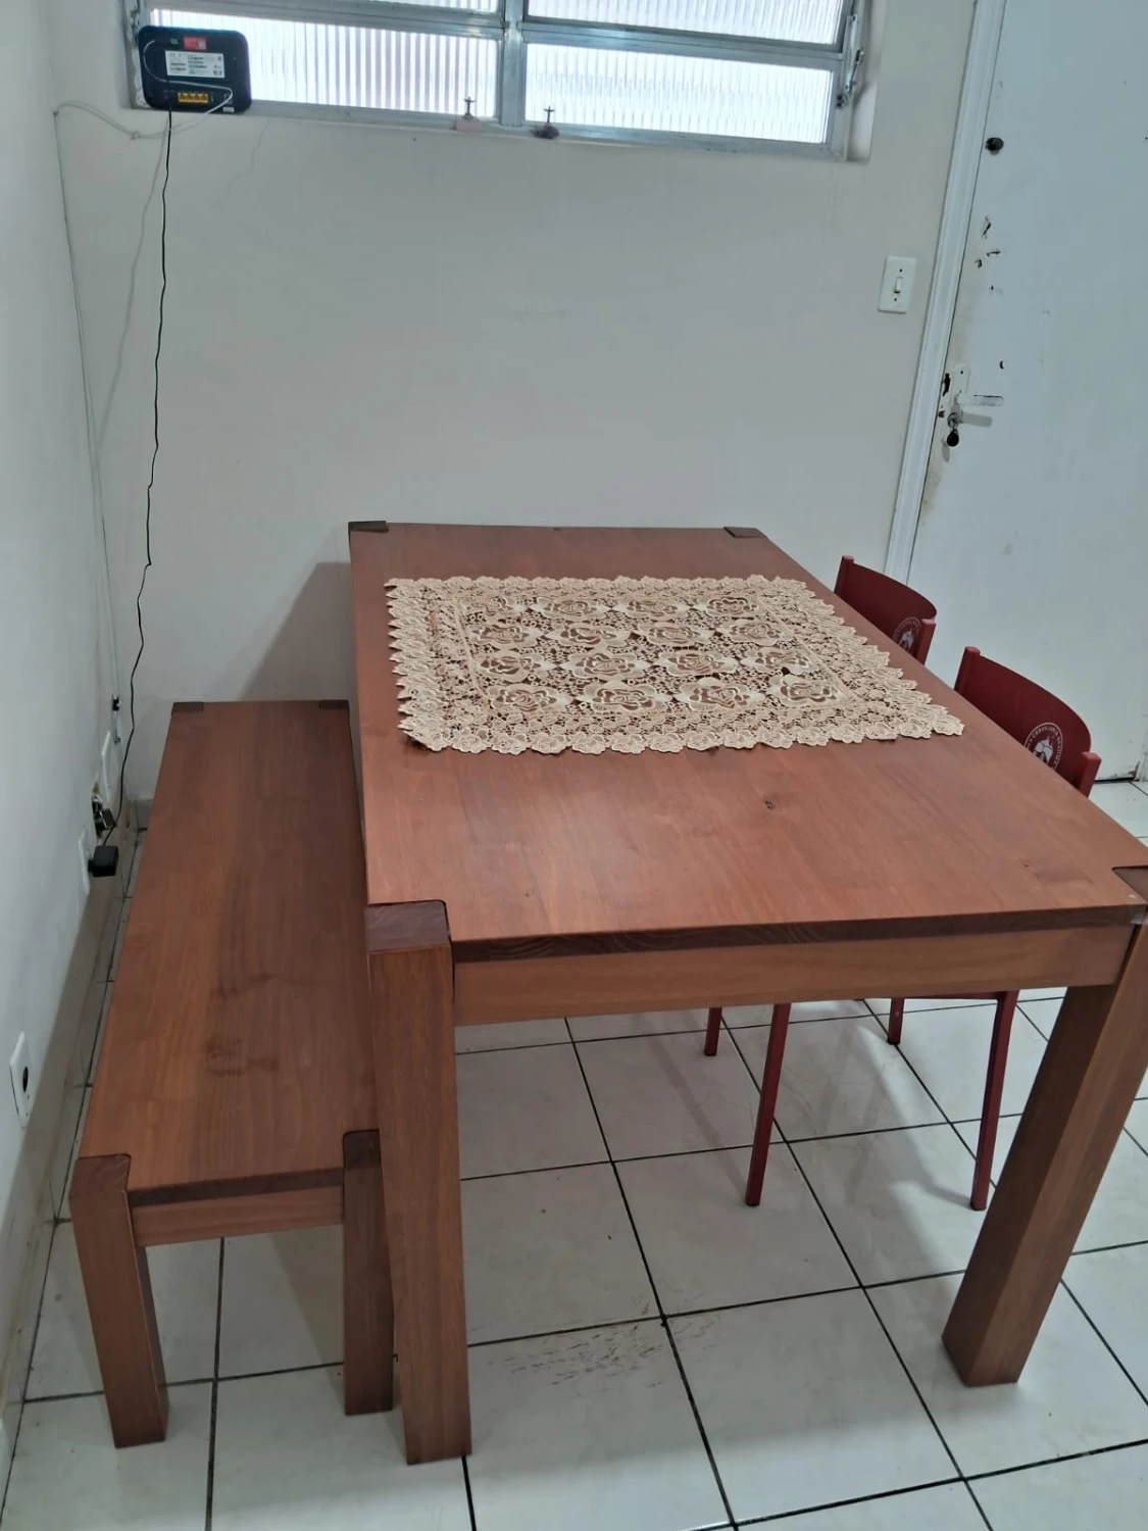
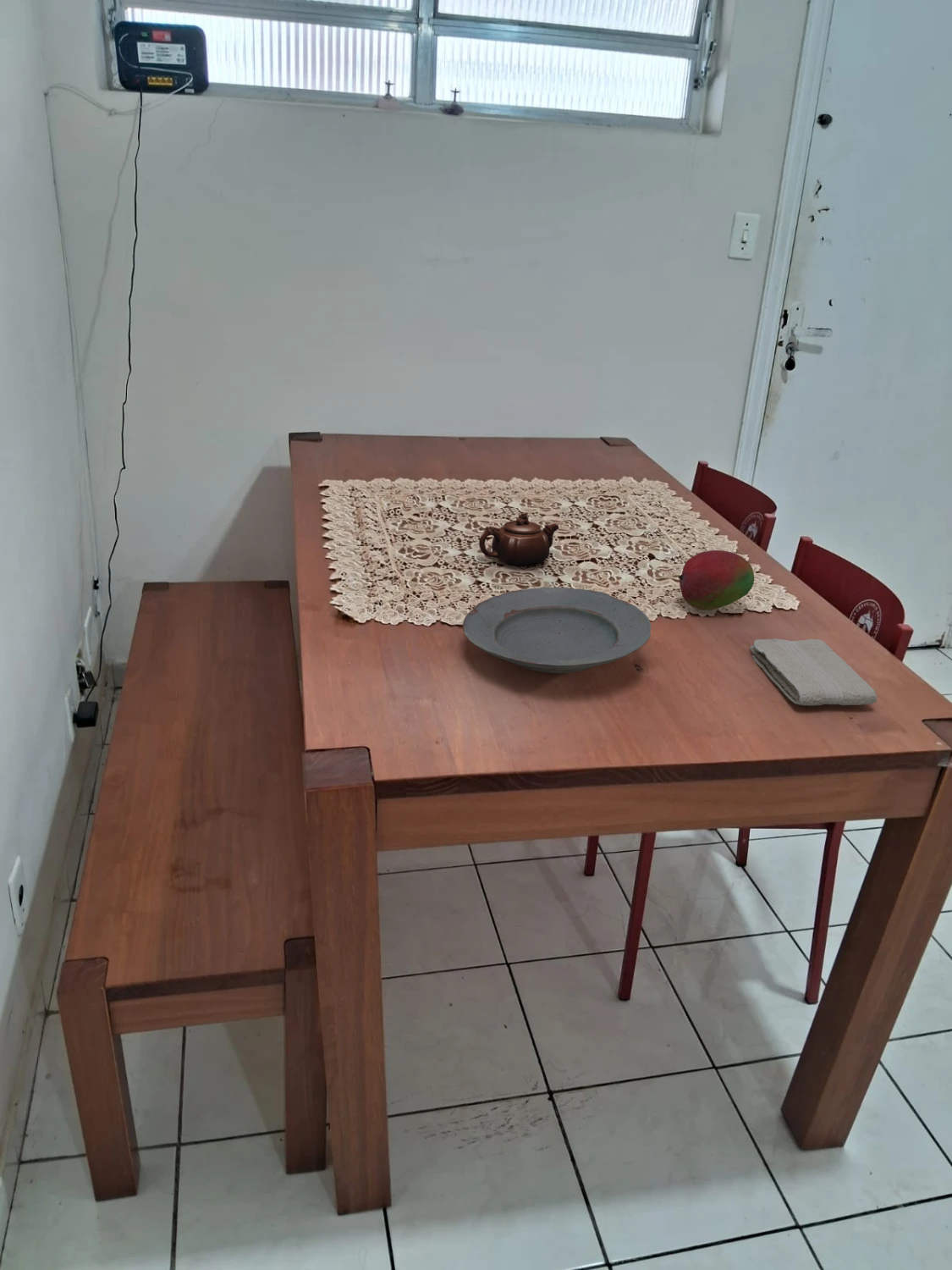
+ fruit (716, 581)
+ teapot (519, 537)
+ washcloth (809, 669)
+ plate (555, 637)
